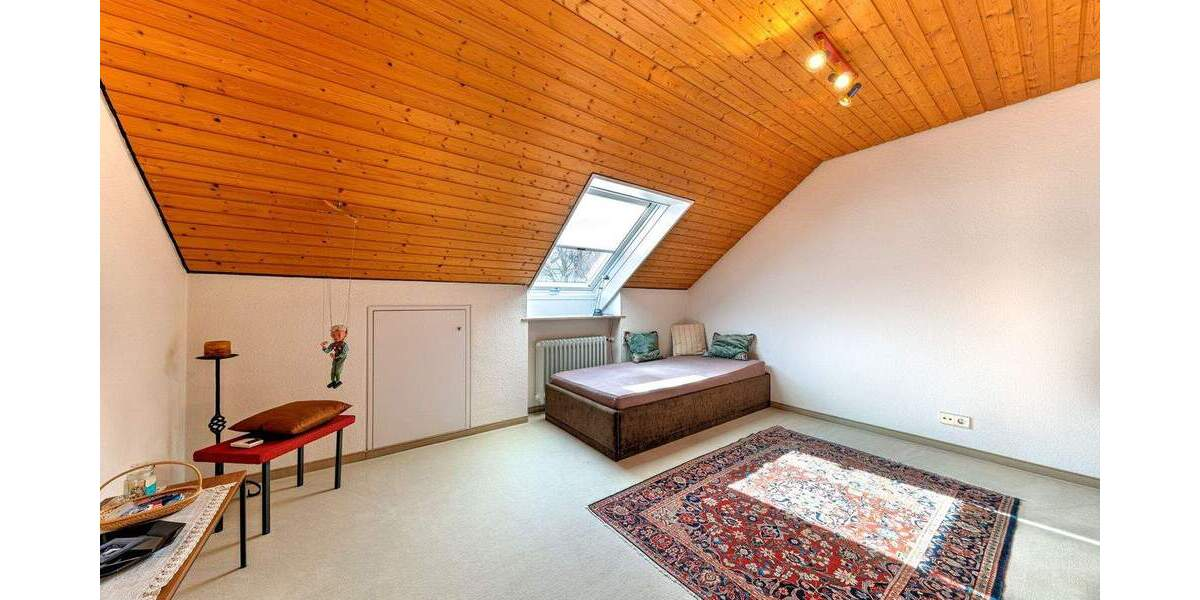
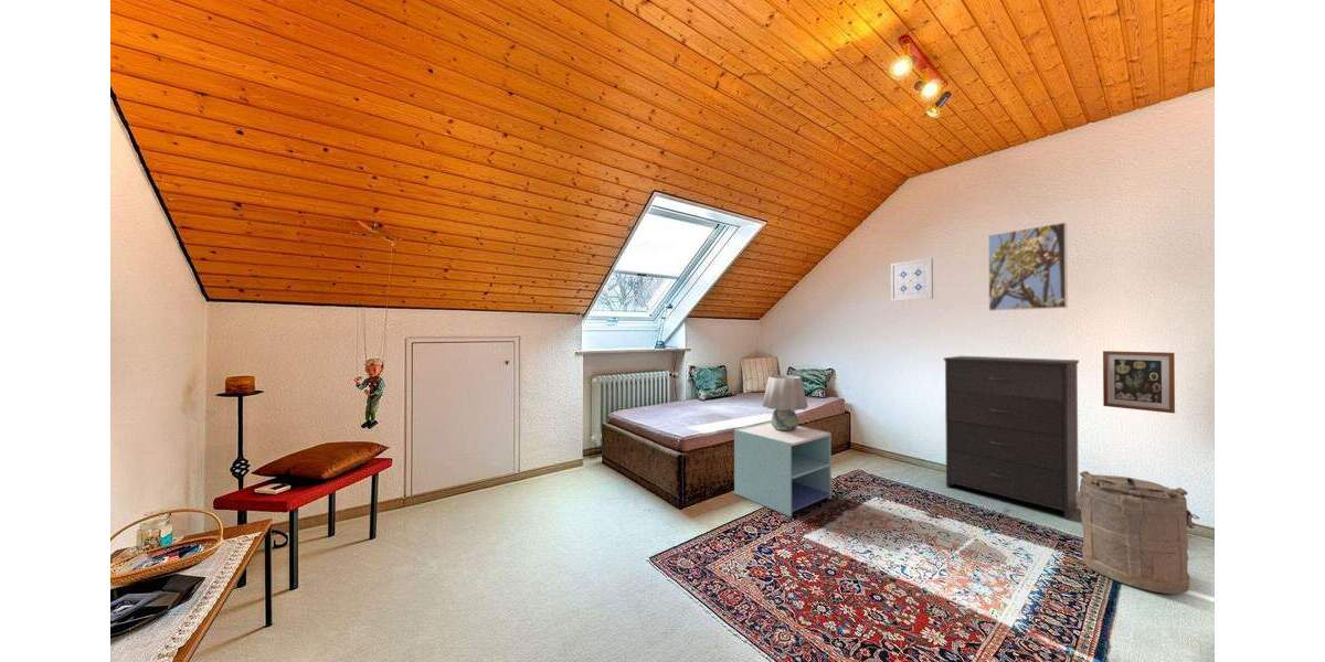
+ nightstand (782, 463)
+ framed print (1025, 269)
+ table lamp (784, 402)
+ wall art (1136, 381)
+ wall art (911, 280)
+ dresser (1007, 427)
+ laundry hamper (1127, 523)
